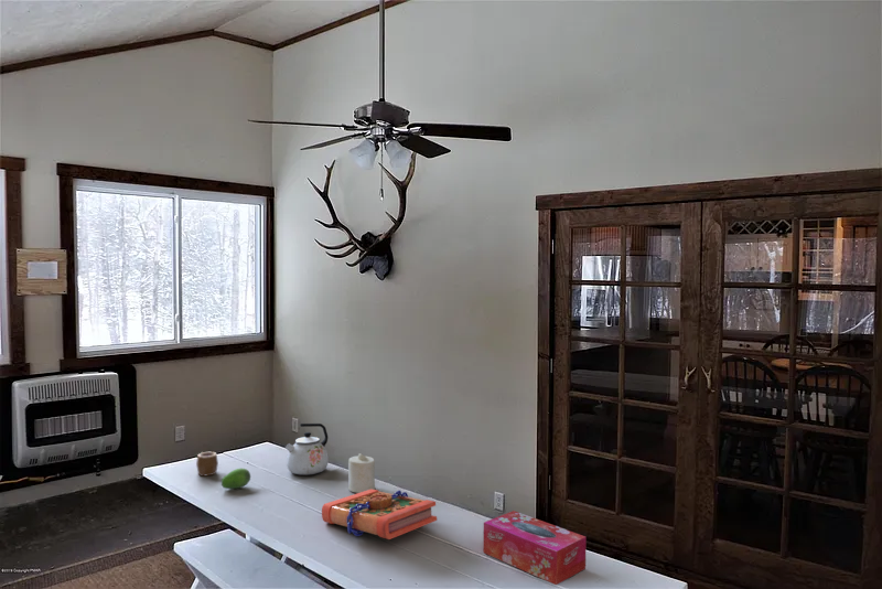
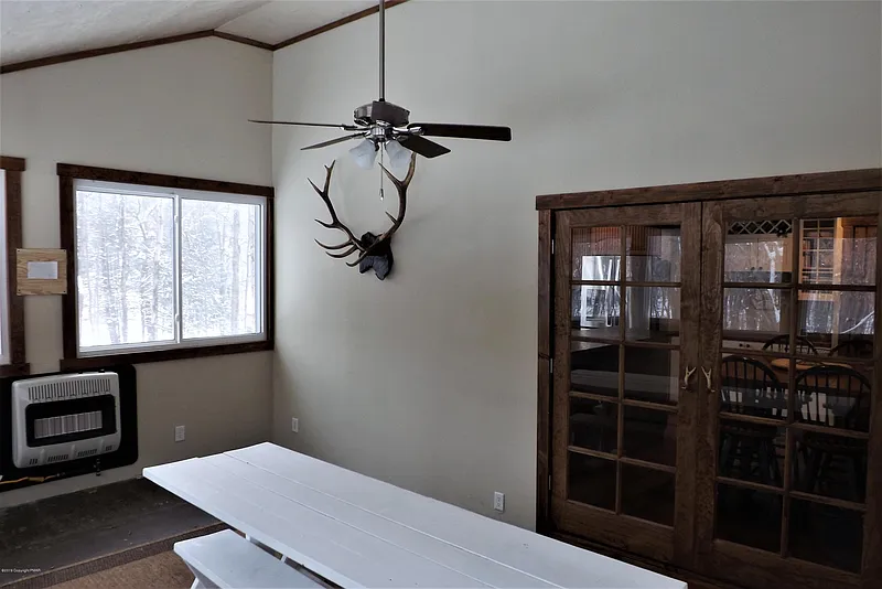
- fruit (236, 479)
- mug (205, 463)
- tissue box (533, 545)
- kettle (306, 447)
- book (378, 512)
- candle (362, 471)
